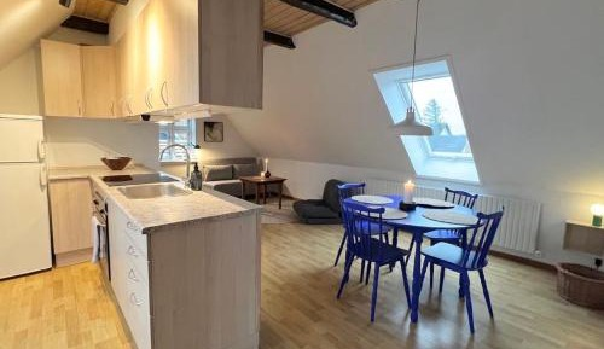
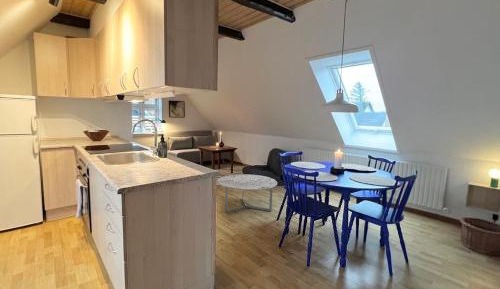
+ coffee table (242, 194)
